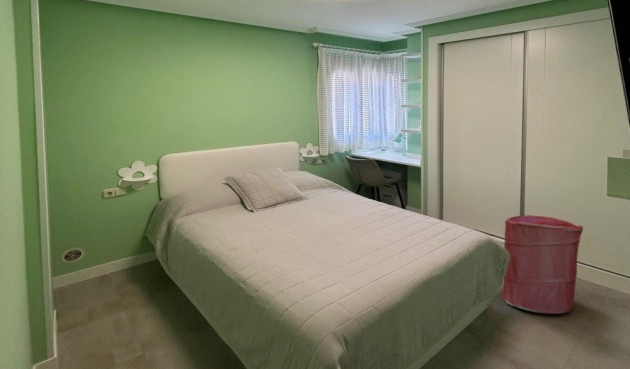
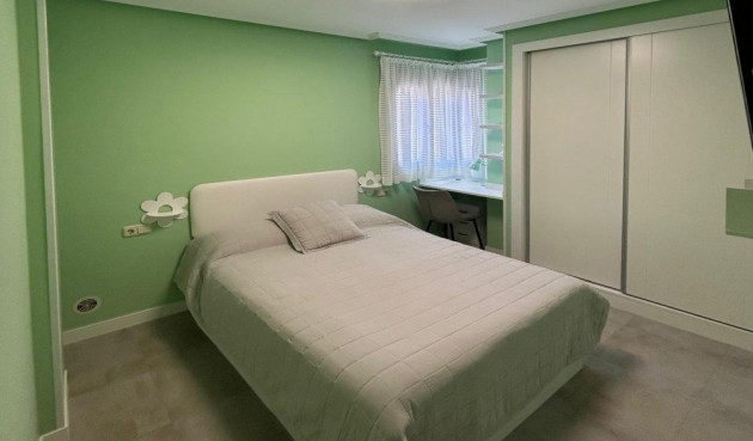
- laundry hamper (540, 260)
